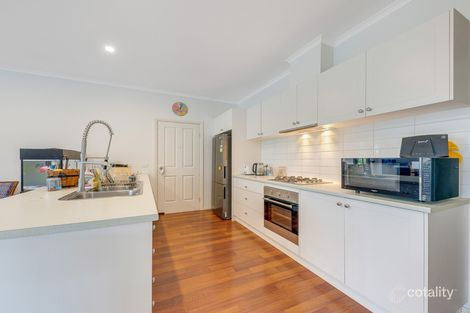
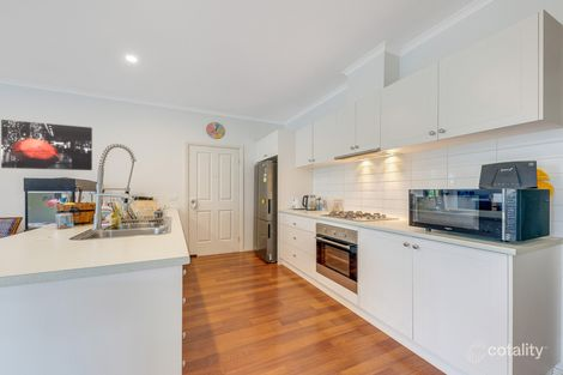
+ wall art (49, 146)
